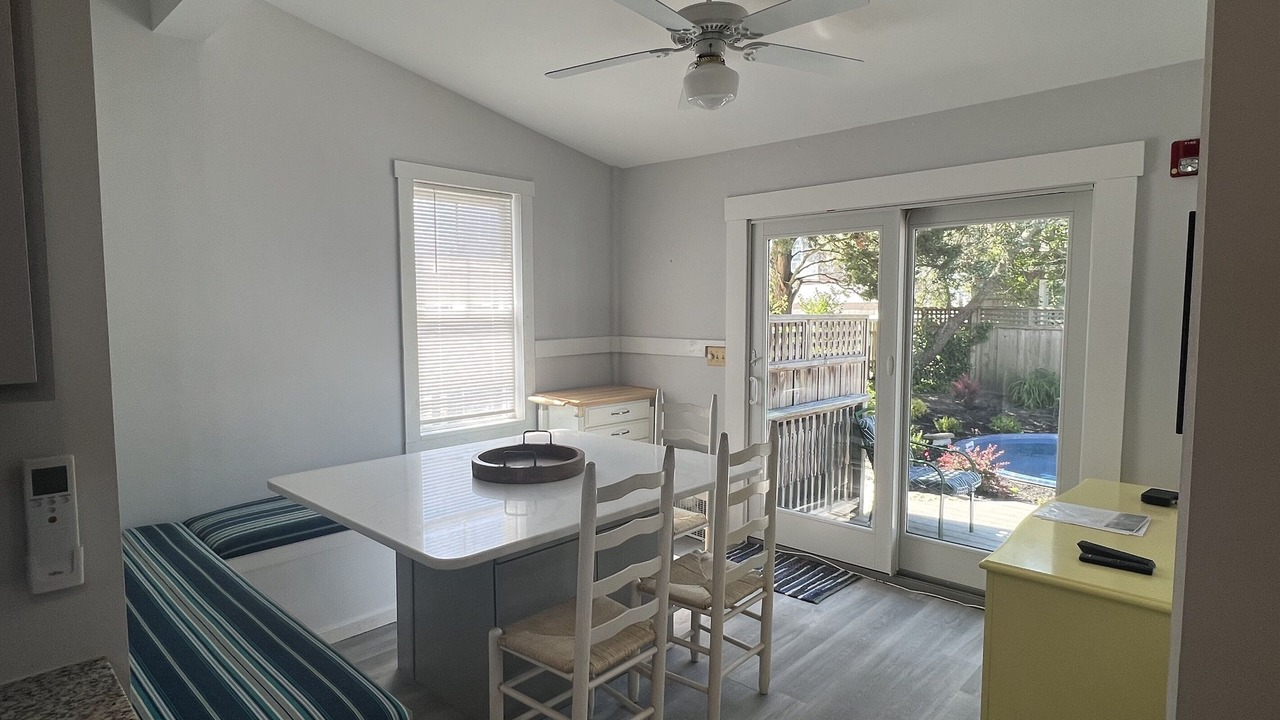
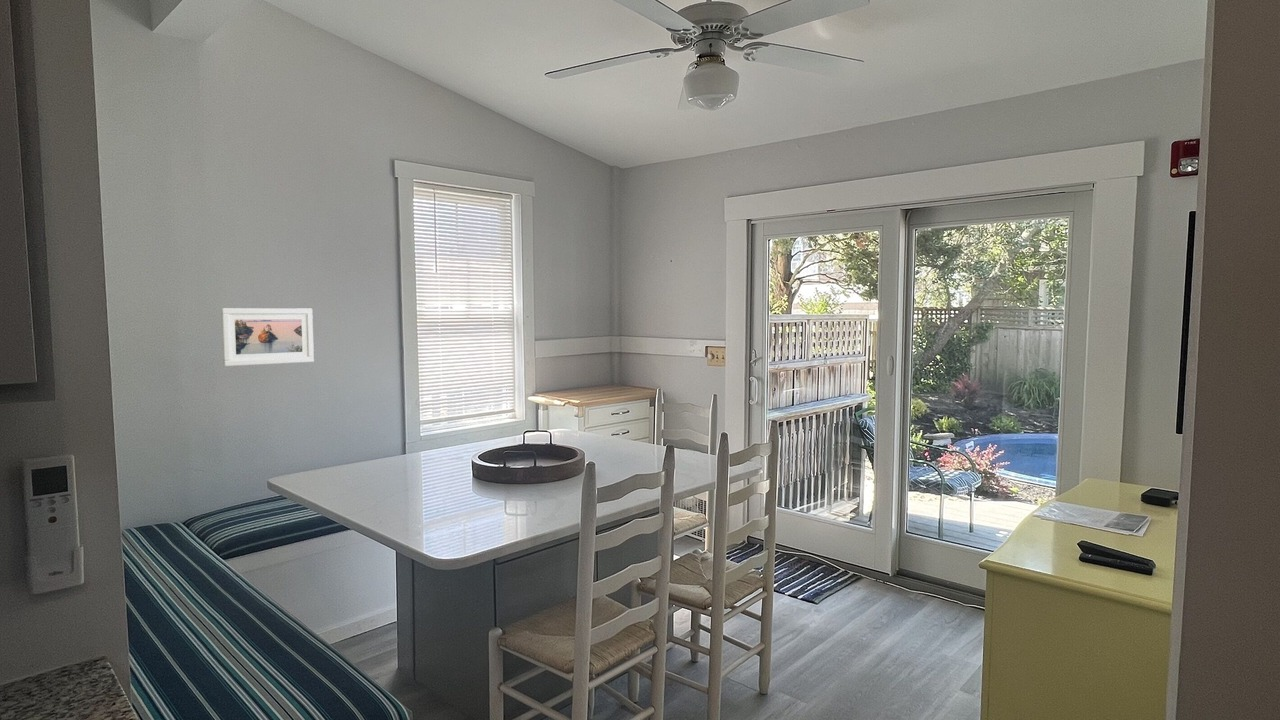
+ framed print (269, 336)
